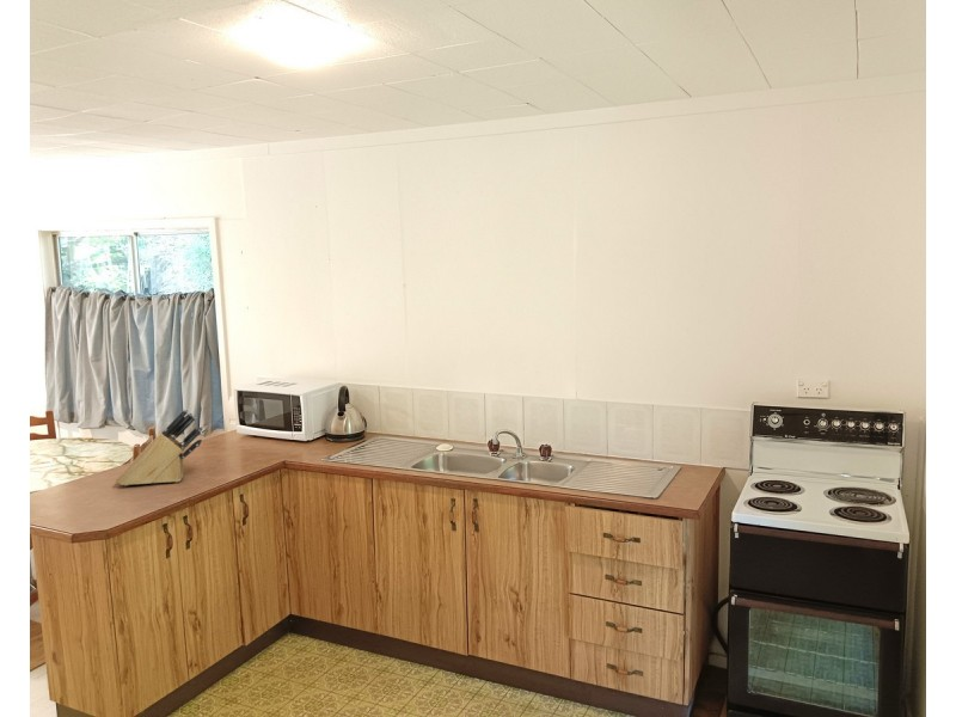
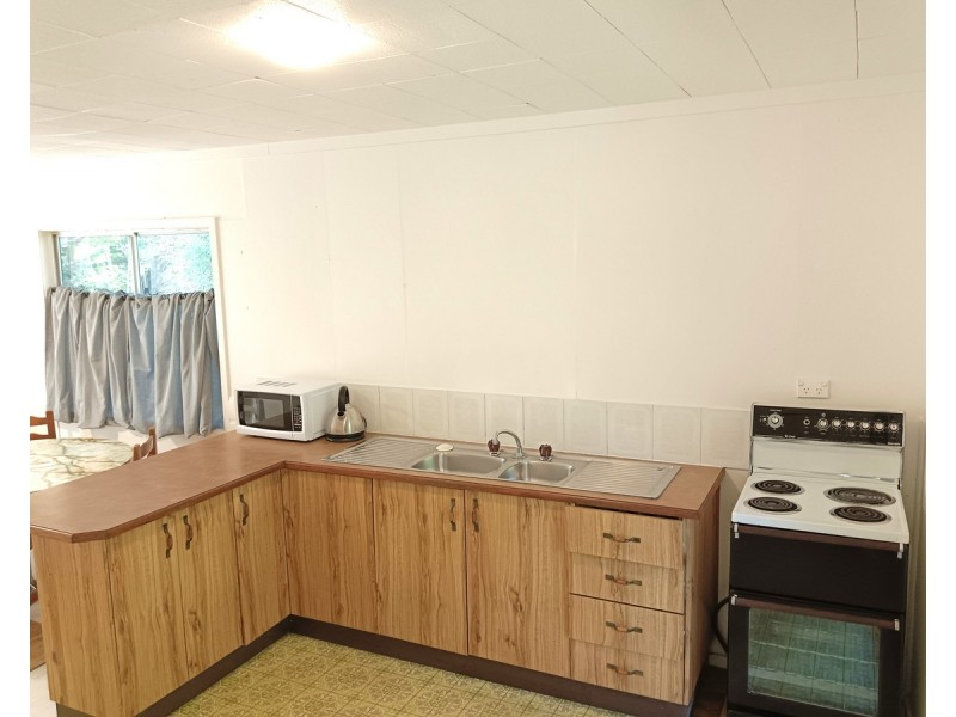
- knife block (160, 446)
